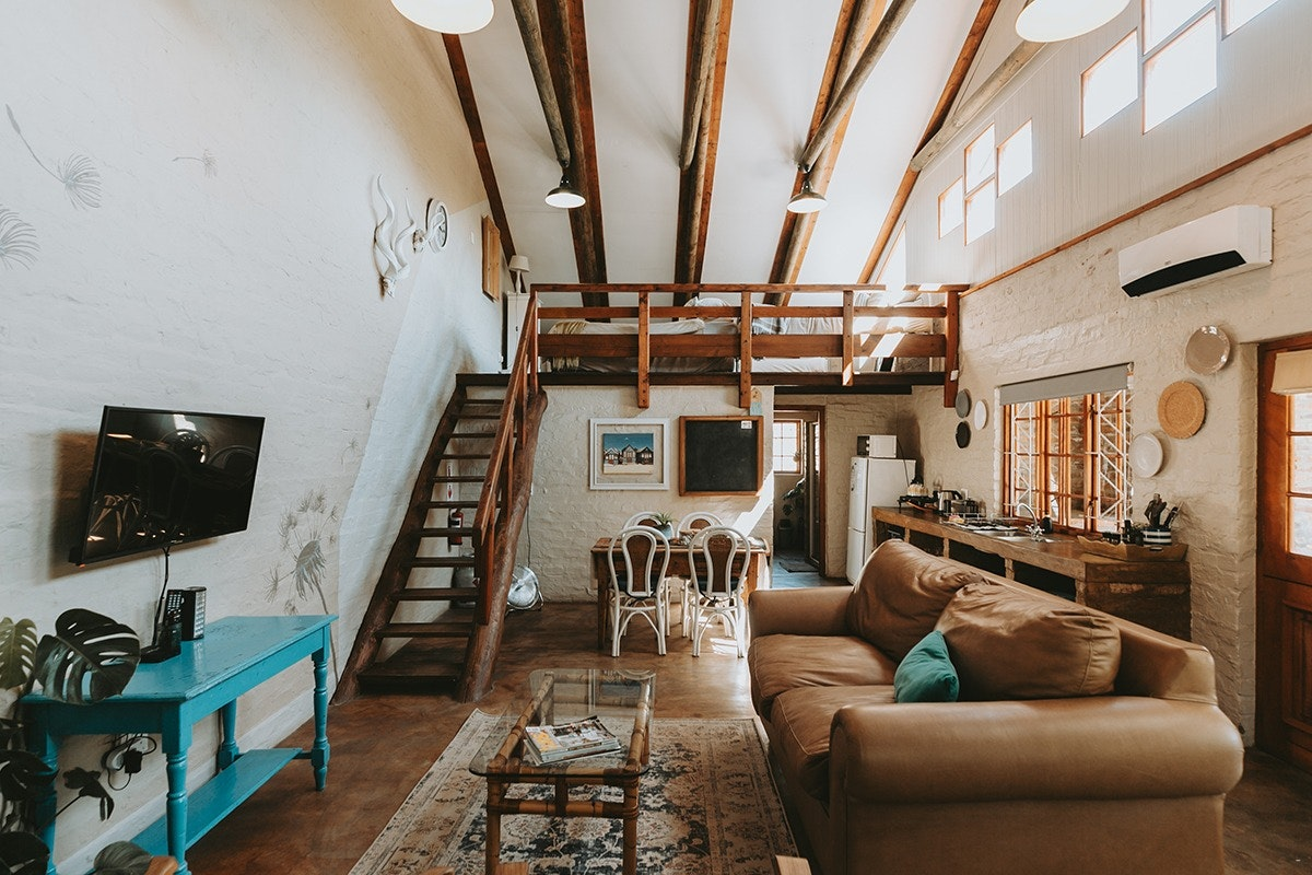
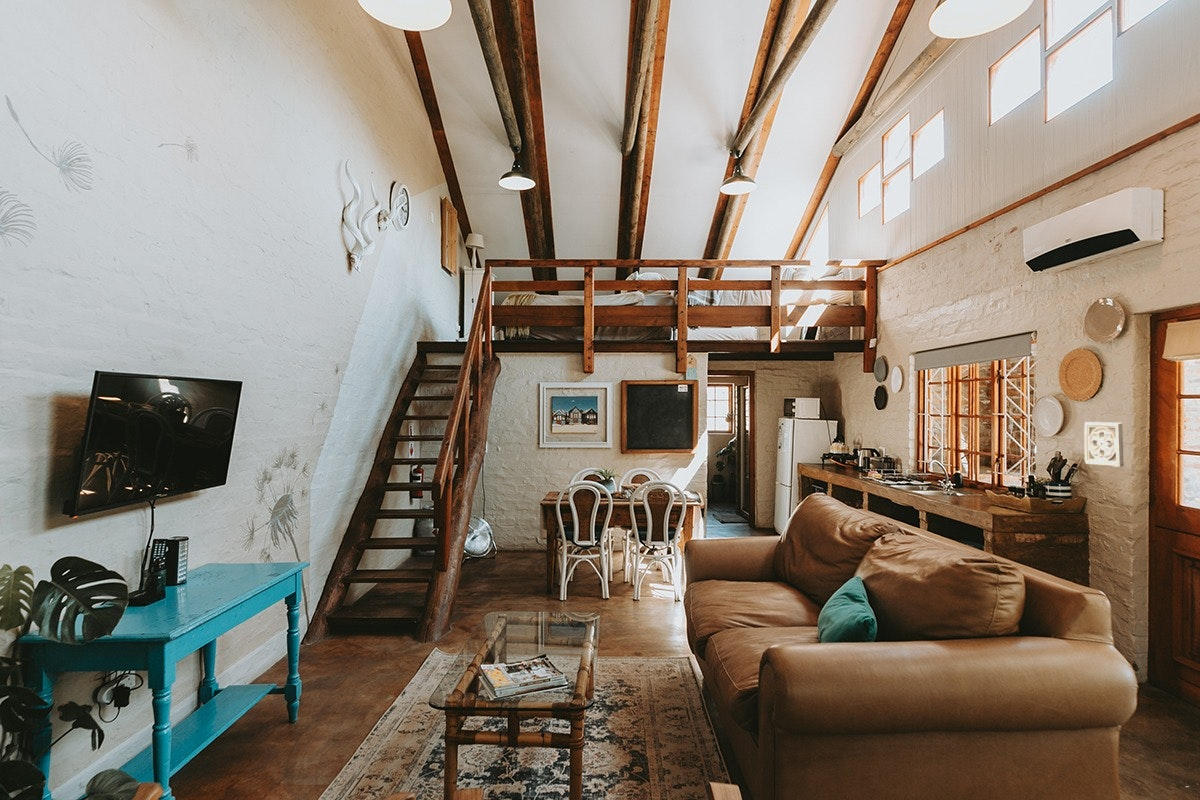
+ wall ornament (1103, 444)
